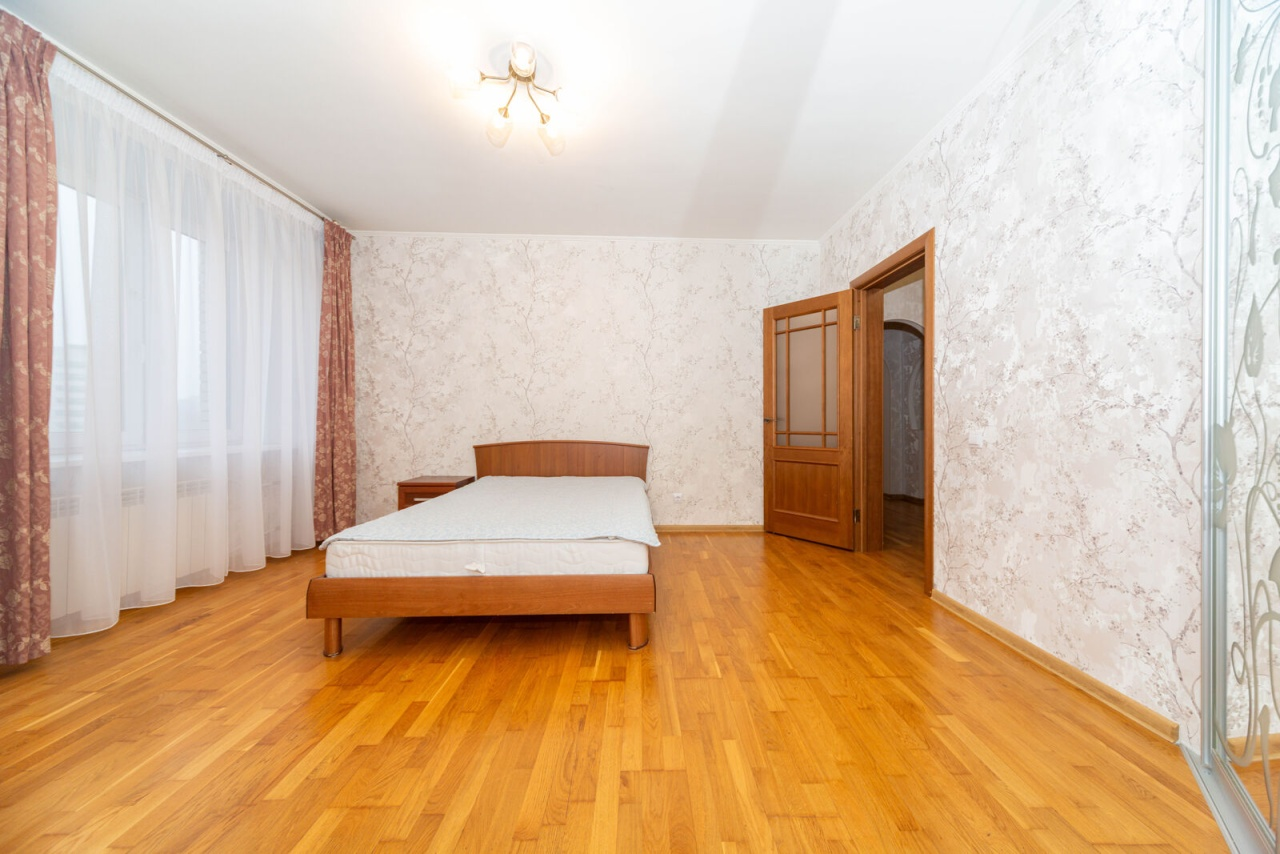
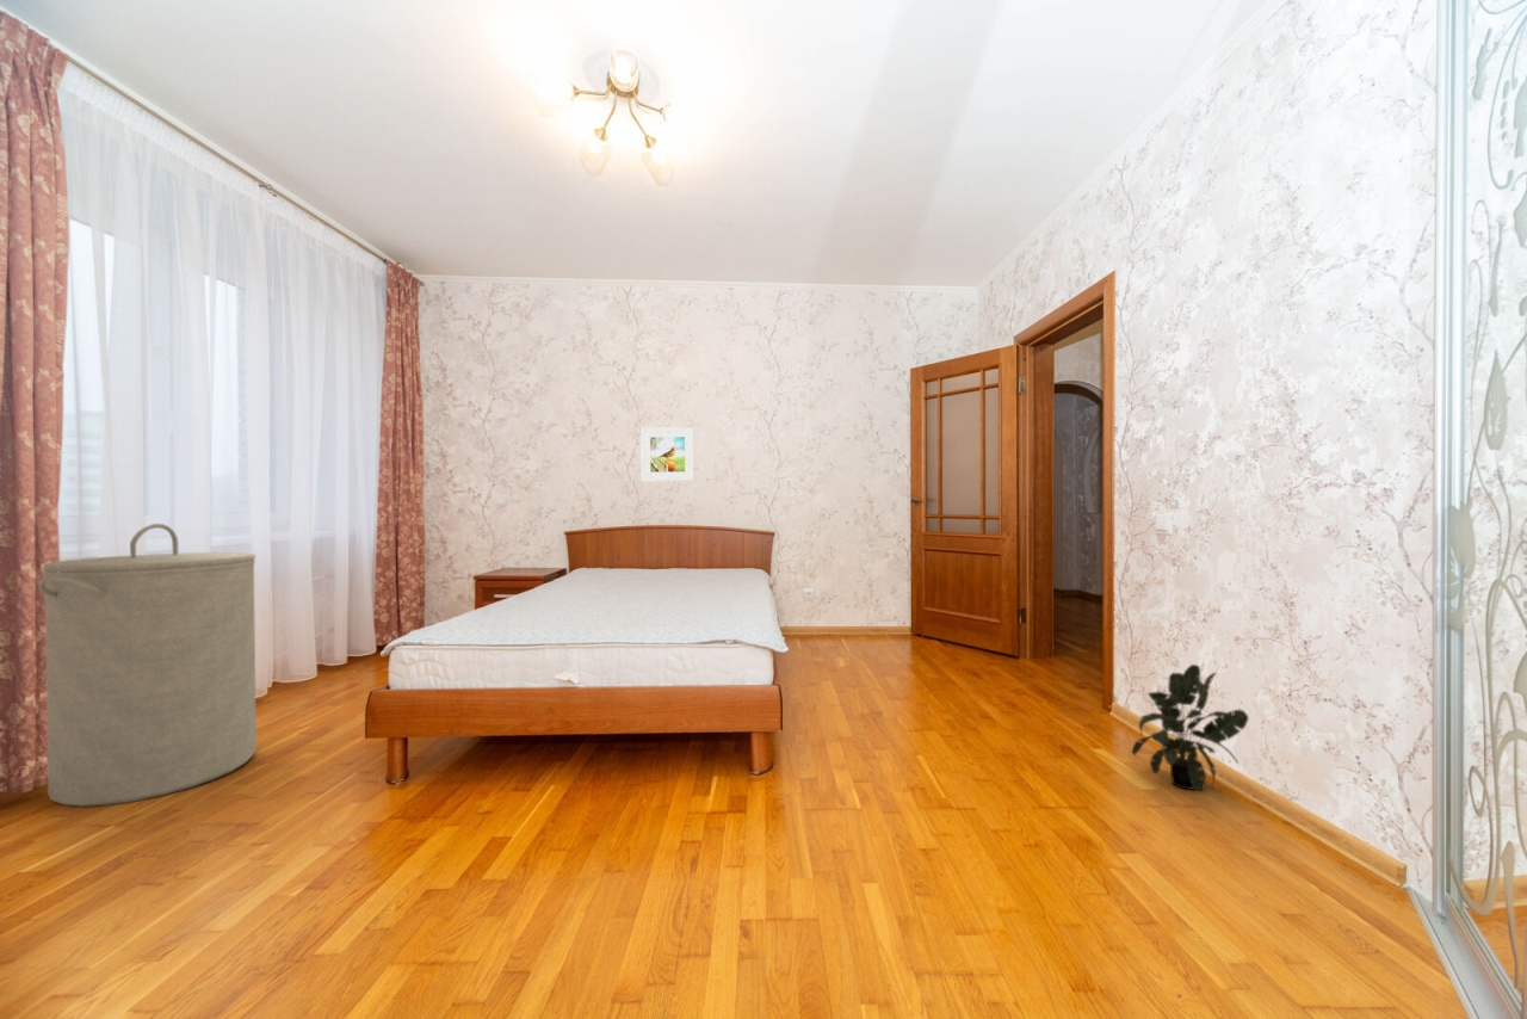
+ potted plant (1176, 724)
+ laundry hamper (160, 647)
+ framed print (667, 453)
